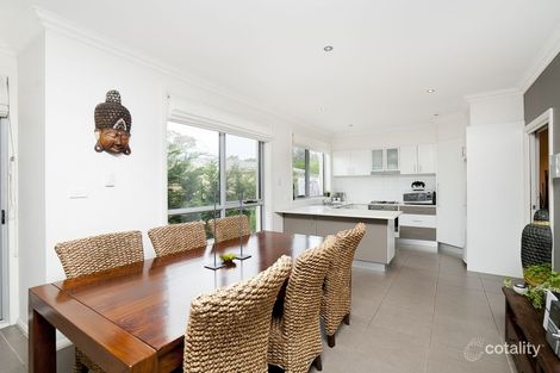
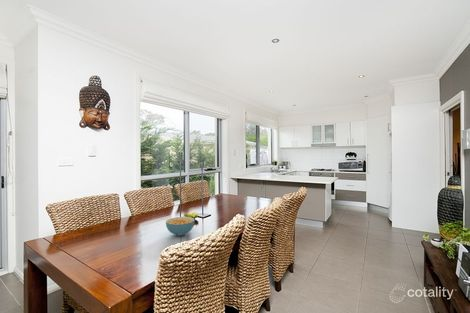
+ cereal bowl (180, 227)
